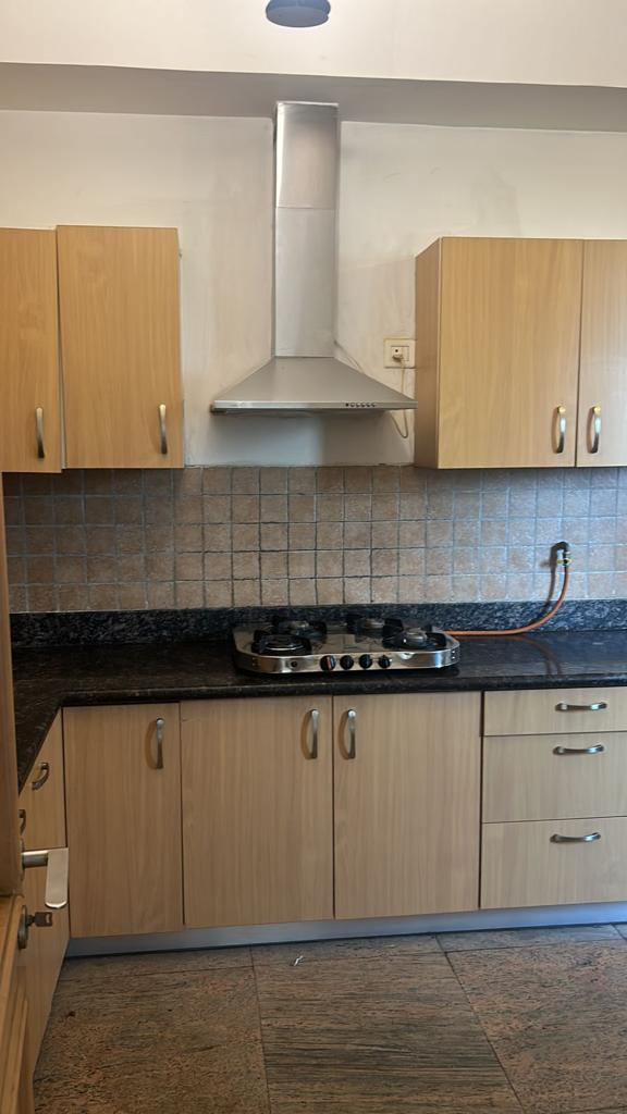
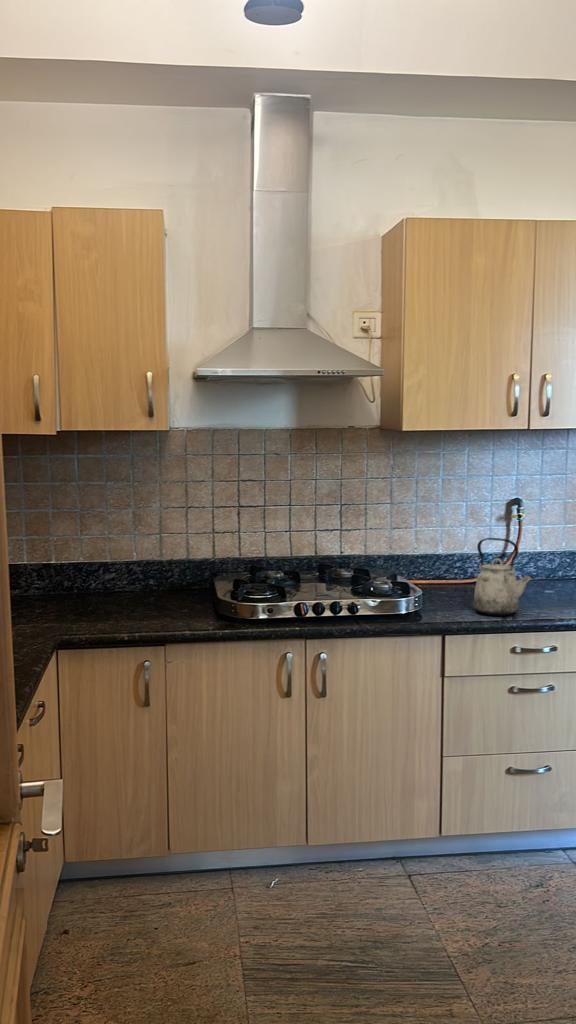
+ kettle (504, 576)
